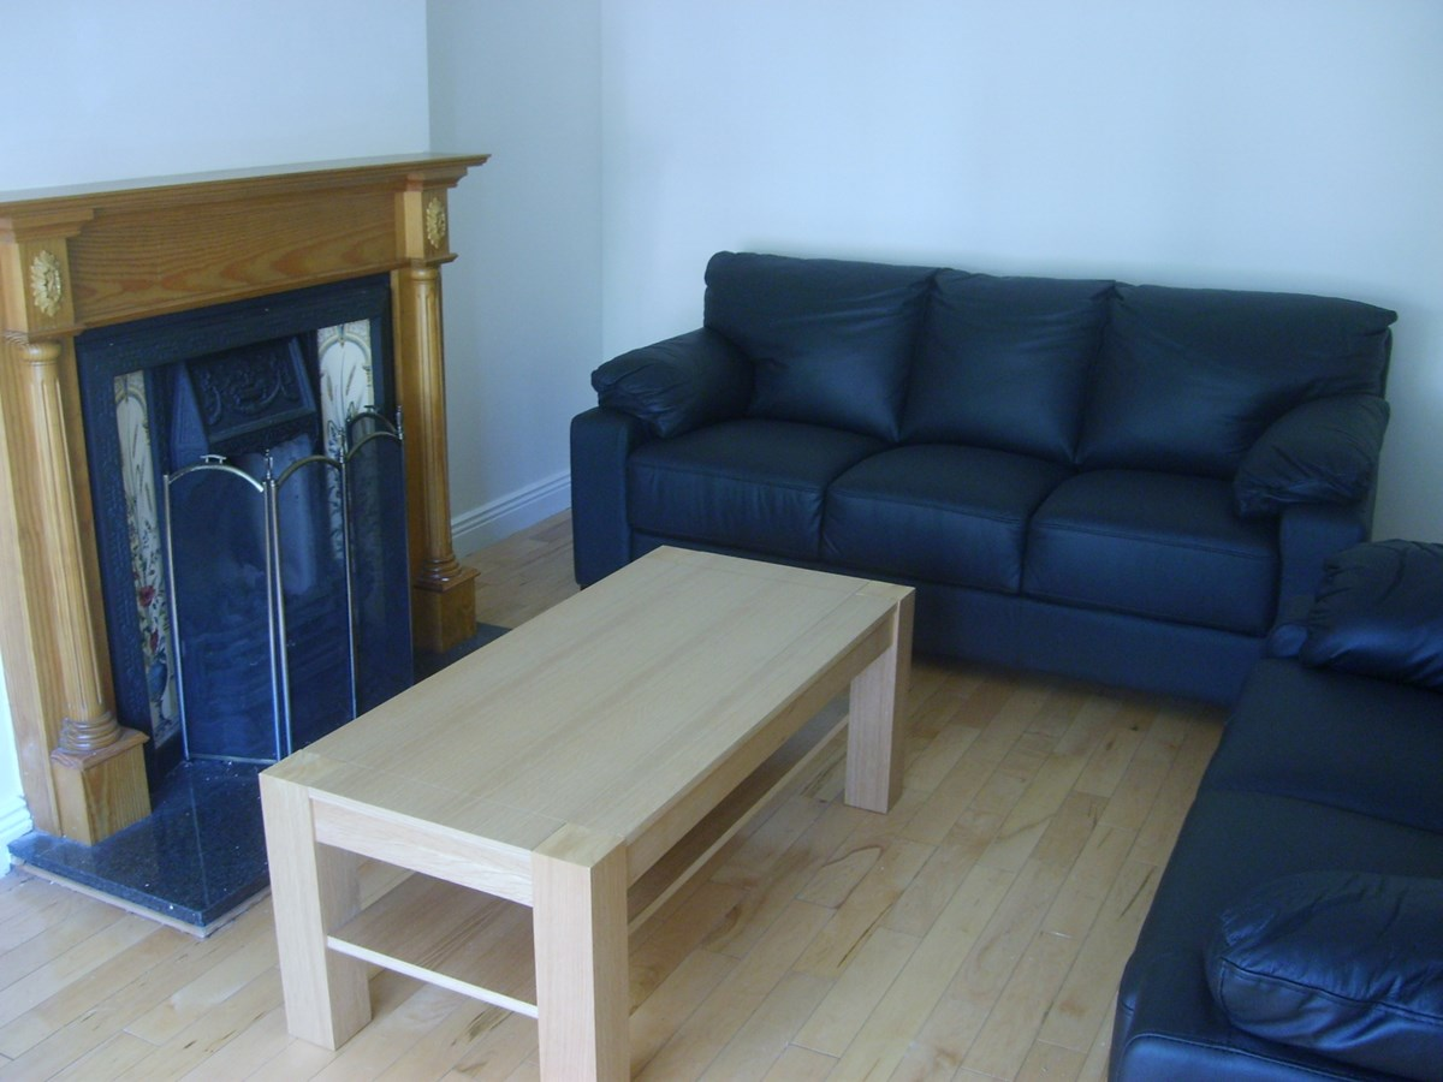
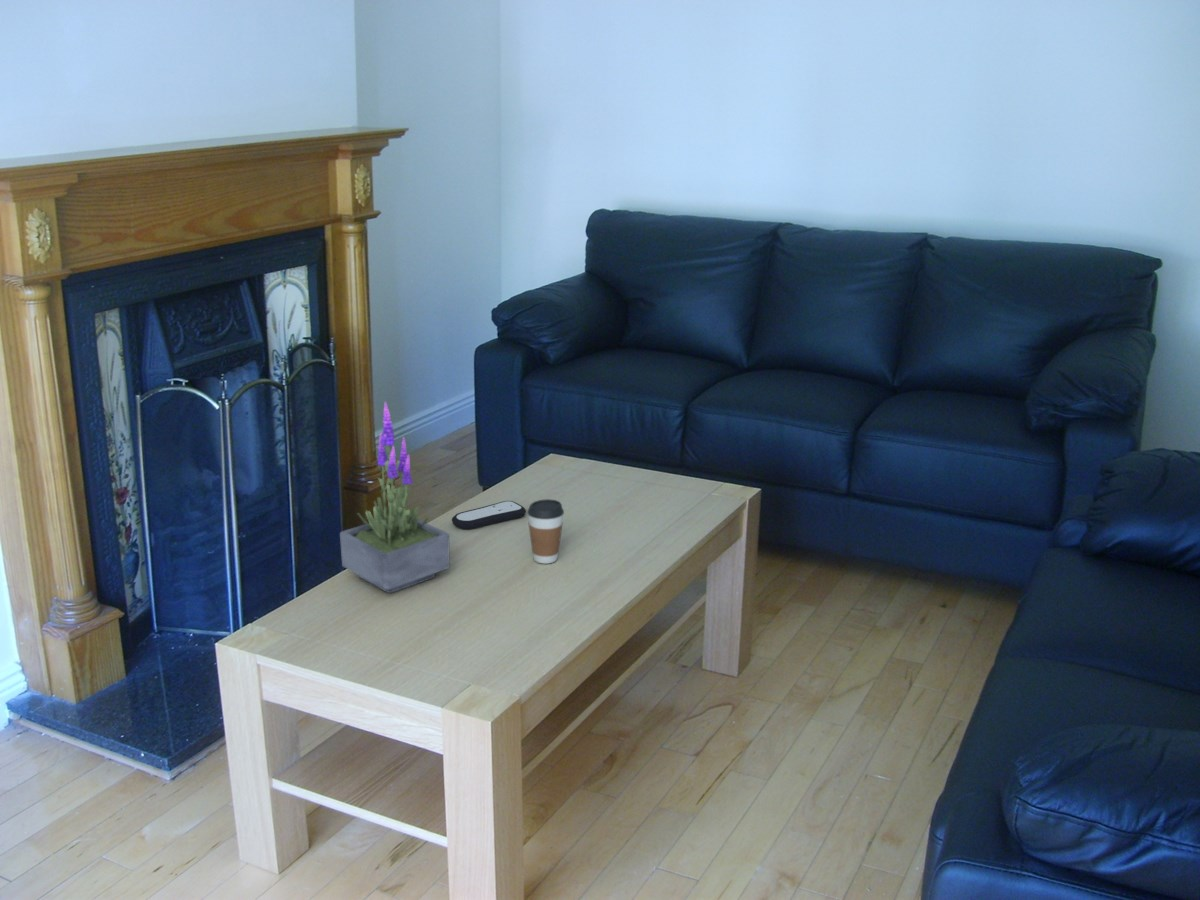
+ remote control (488, 514)
+ coffee cup (545, 532)
+ potted plant (392, 491)
